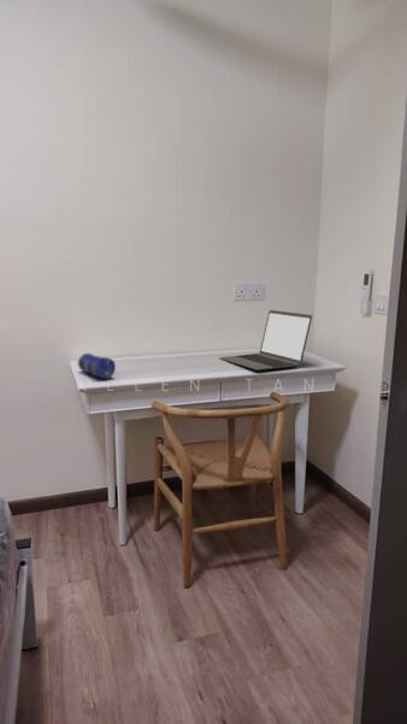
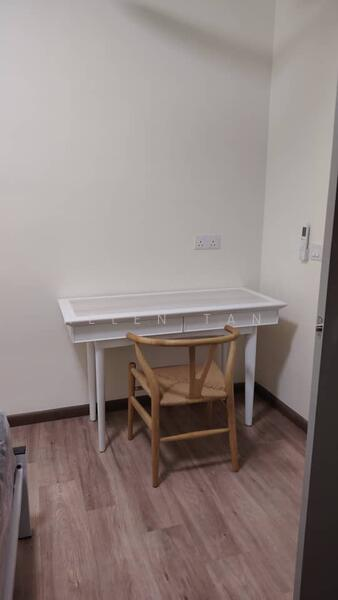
- pencil case (96, 364)
- laptop (264, 338)
